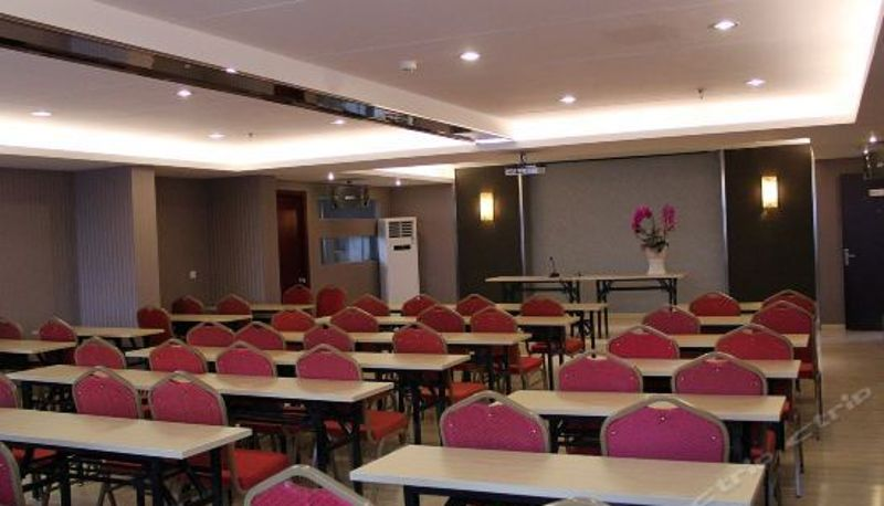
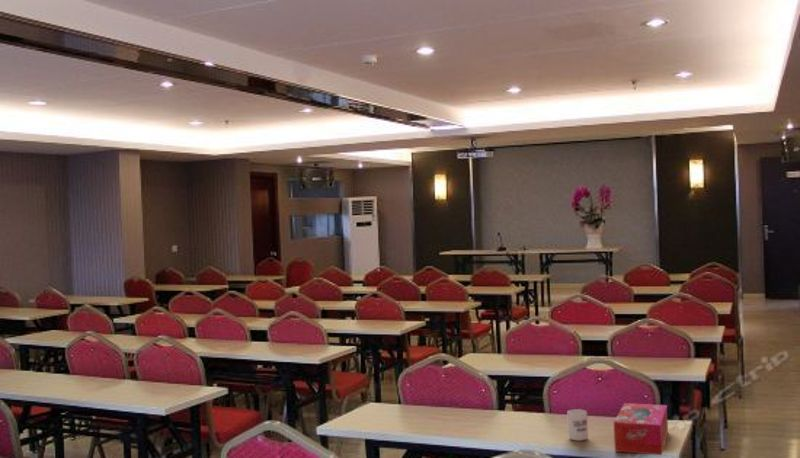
+ tissue box (641, 427)
+ cup (577, 424)
